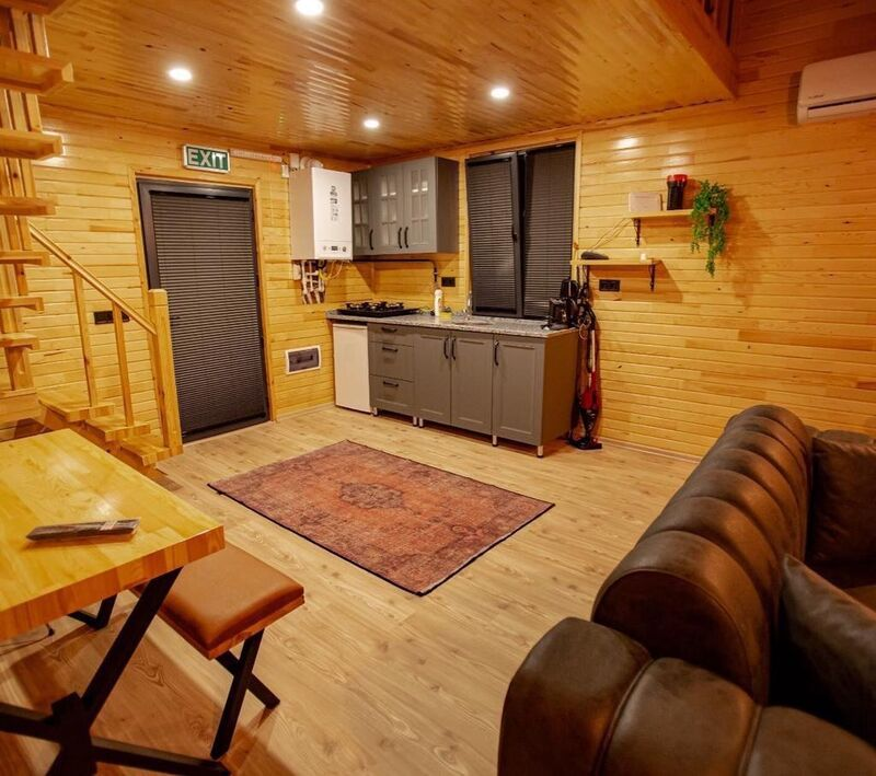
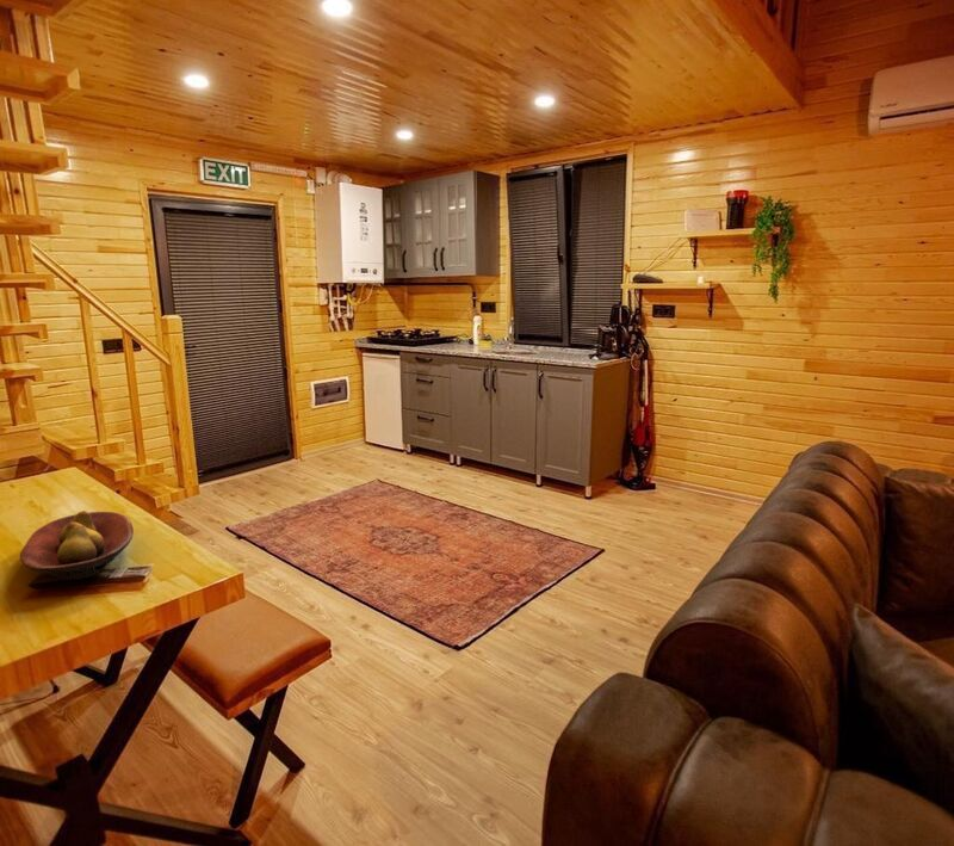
+ fruit bowl (79, 538)
